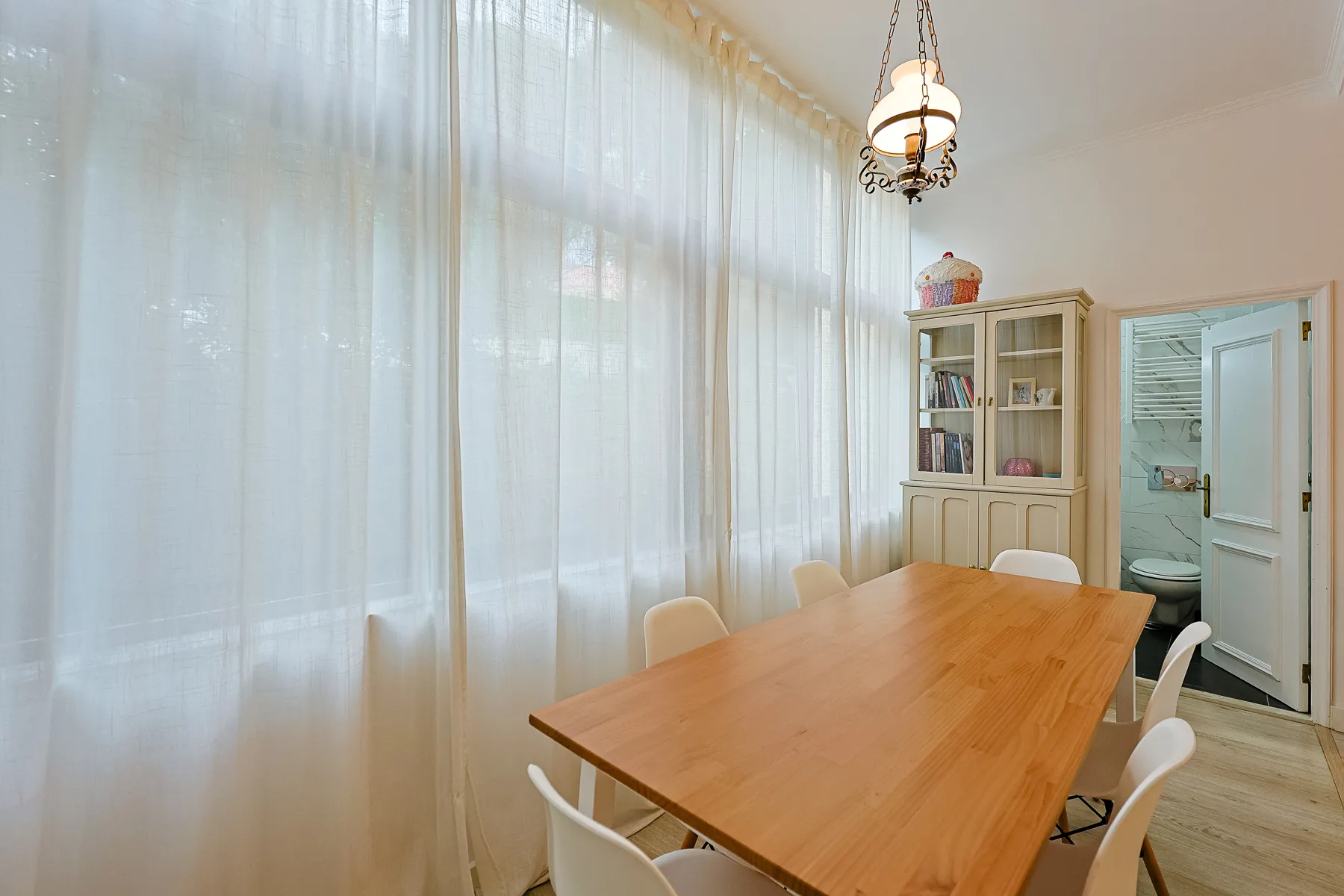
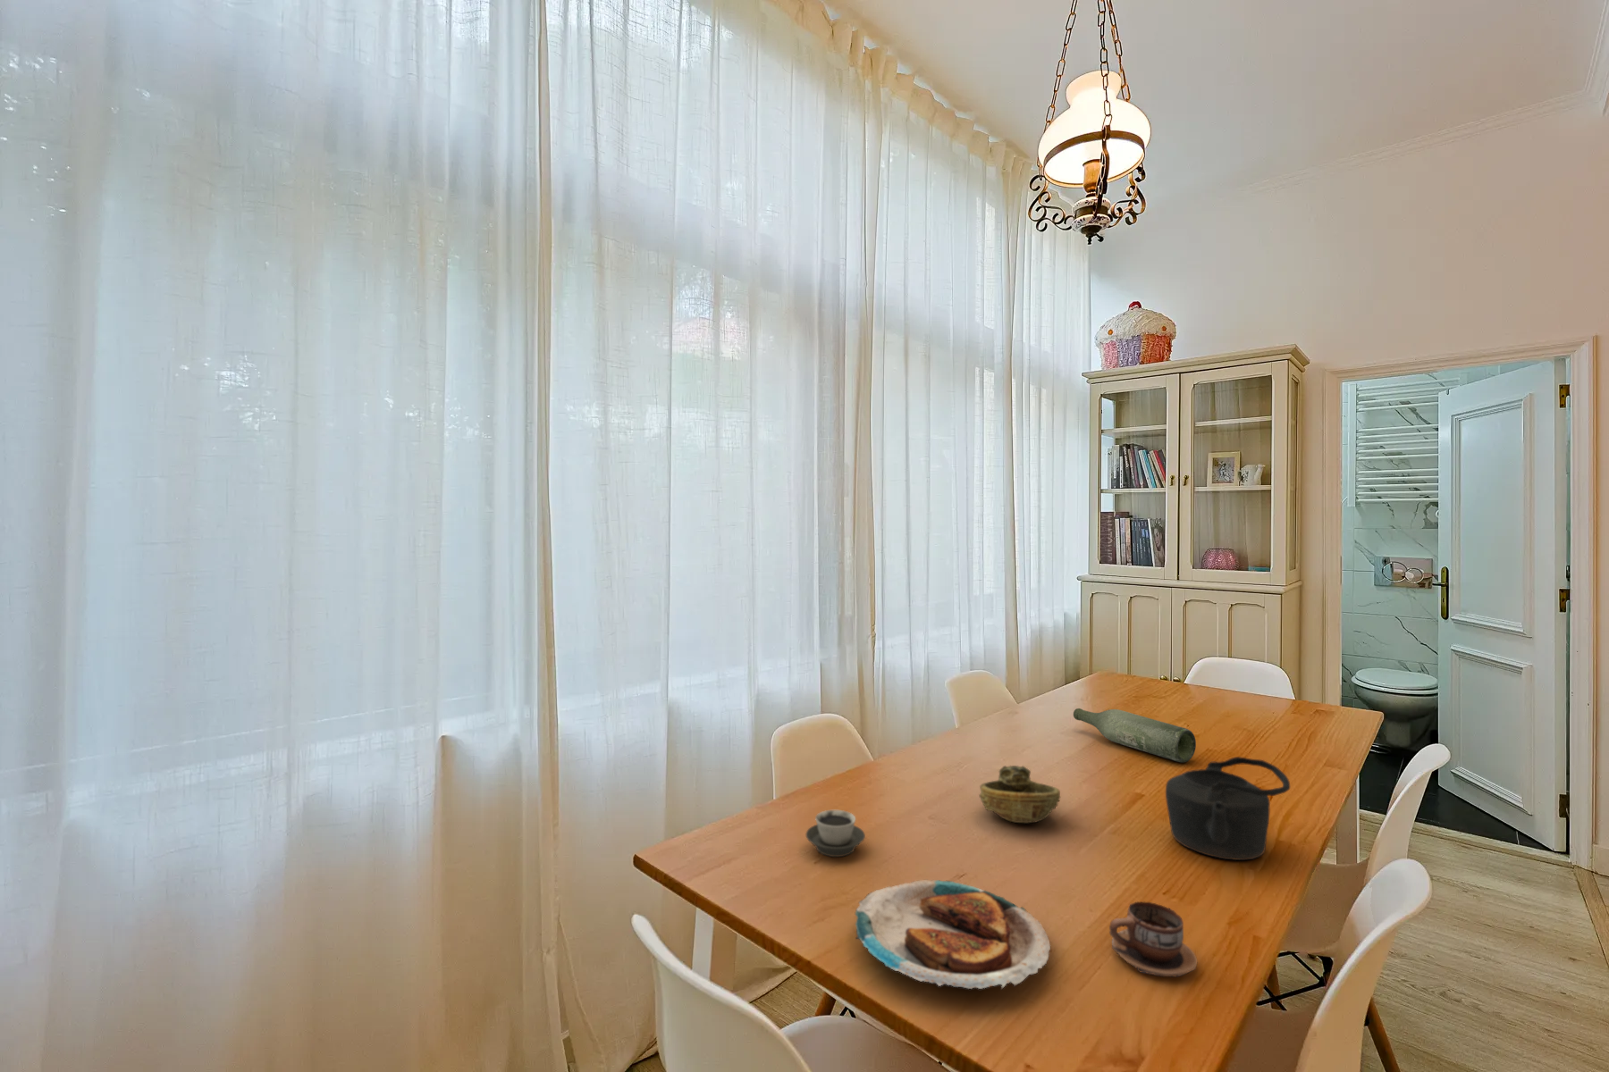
+ bottle (1128, 729)
+ teapot (1222, 809)
+ cup (1150, 934)
+ decorative bowl (1015, 788)
+ cup (834, 833)
+ plate (948, 926)
